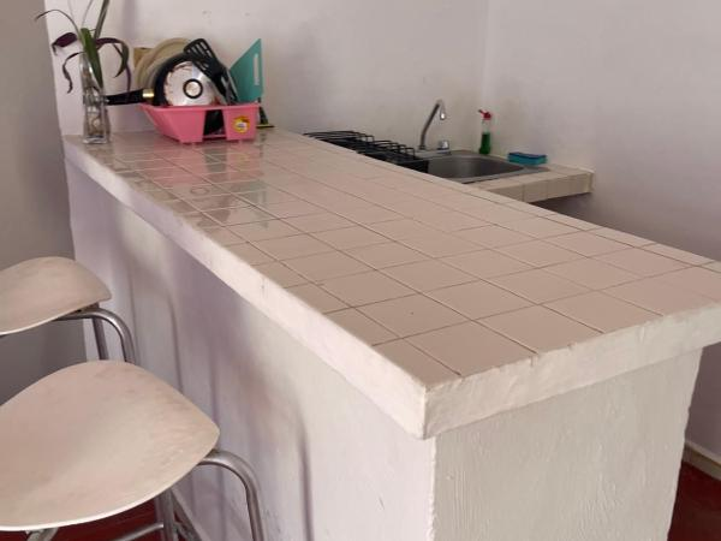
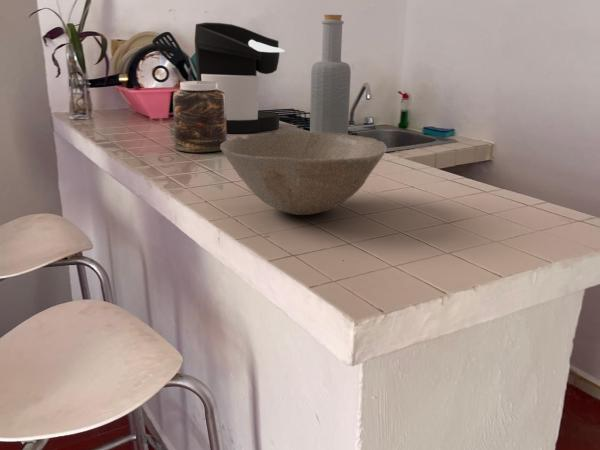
+ coffee maker (240, 76)
+ jar (200, 115)
+ bowl (303, 176)
+ bottle (330, 81)
